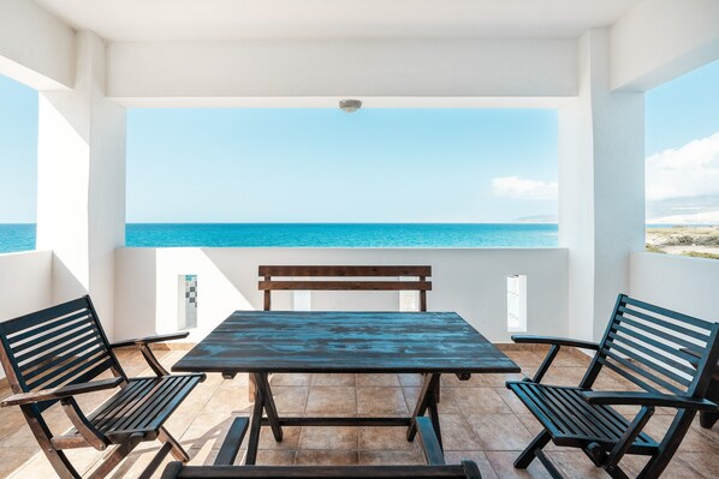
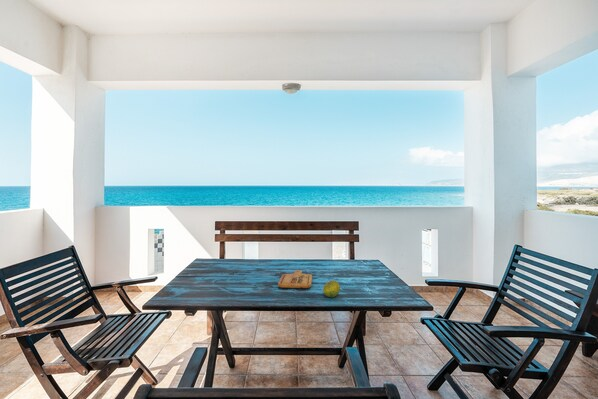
+ fruit (331, 288)
+ cutting board (296, 278)
